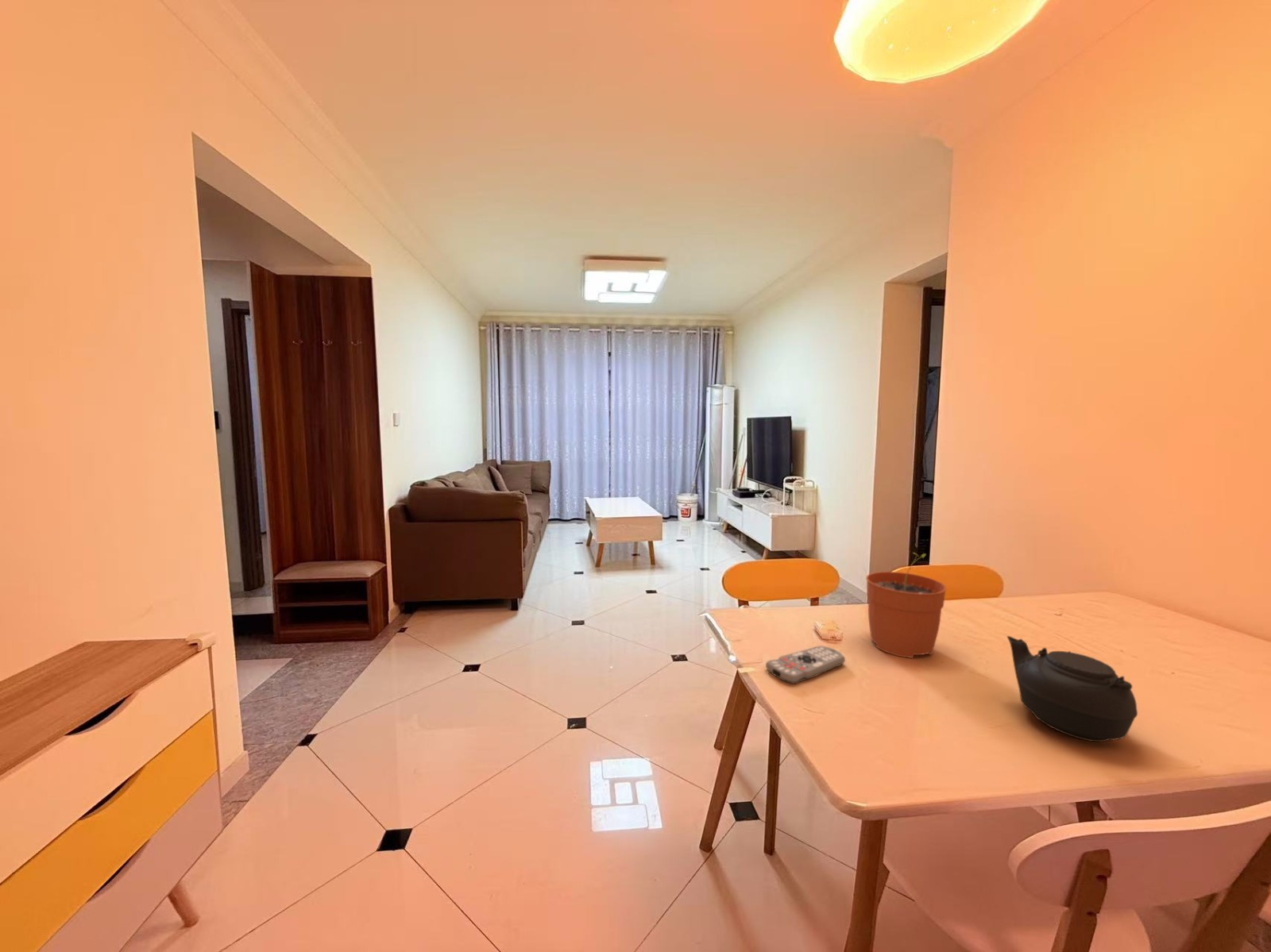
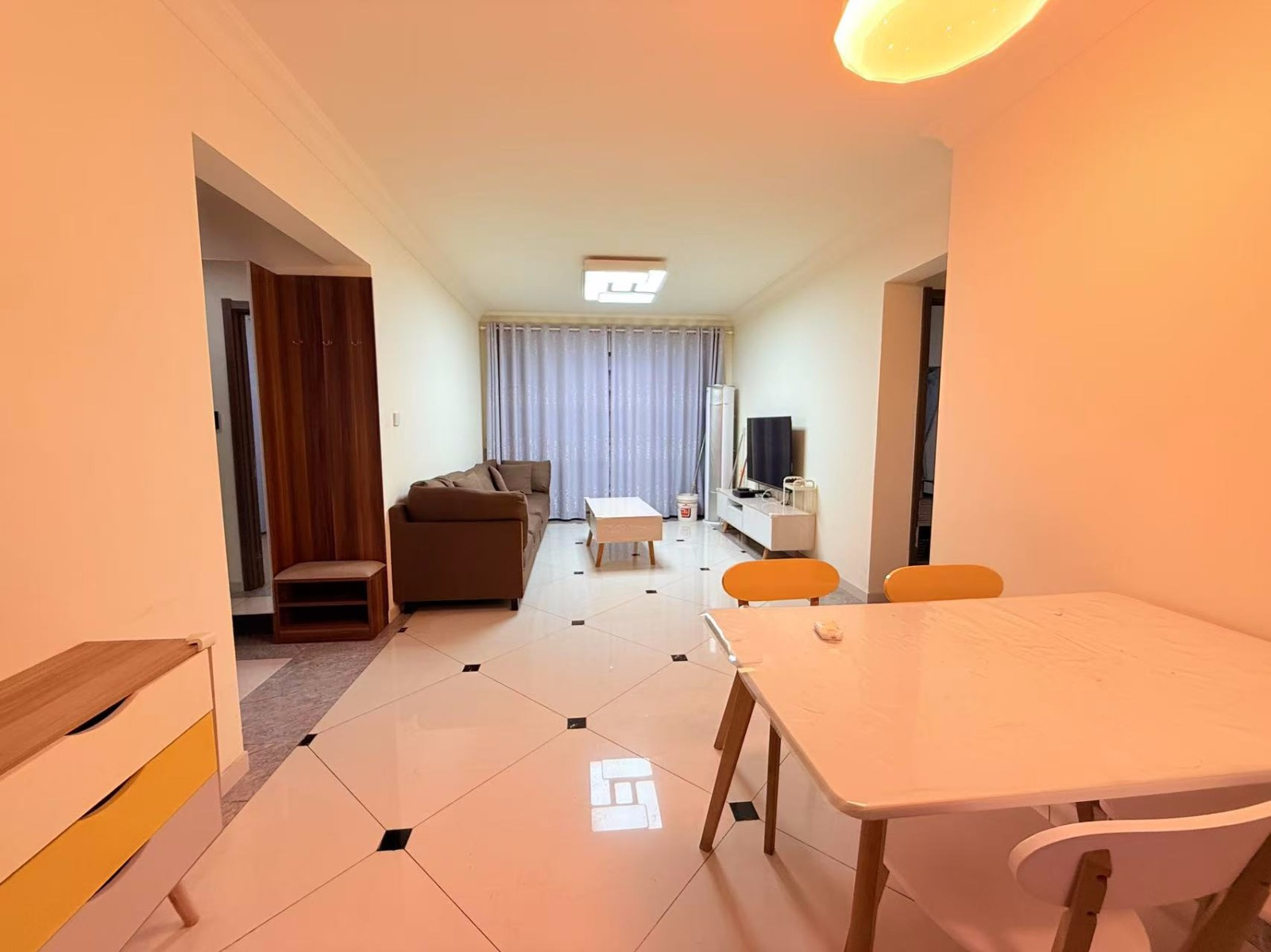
- teapot (1063, 688)
- plant pot (904, 597)
- remote control (807, 663)
